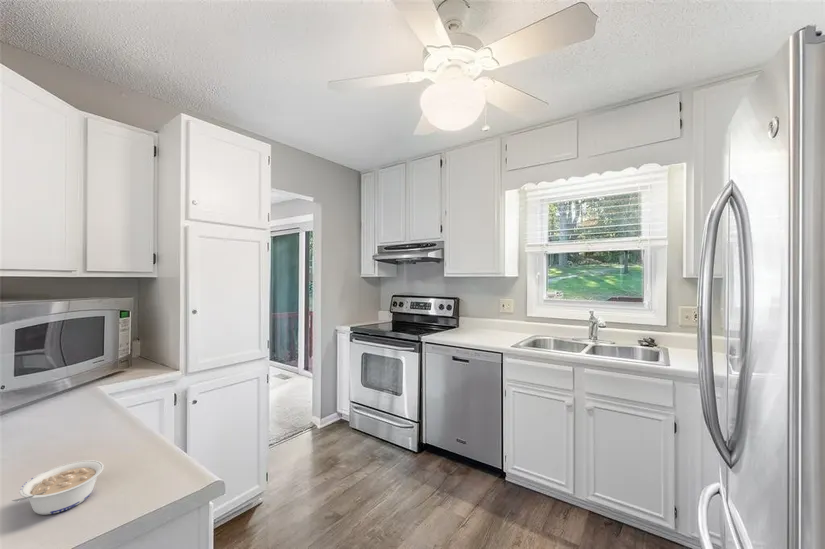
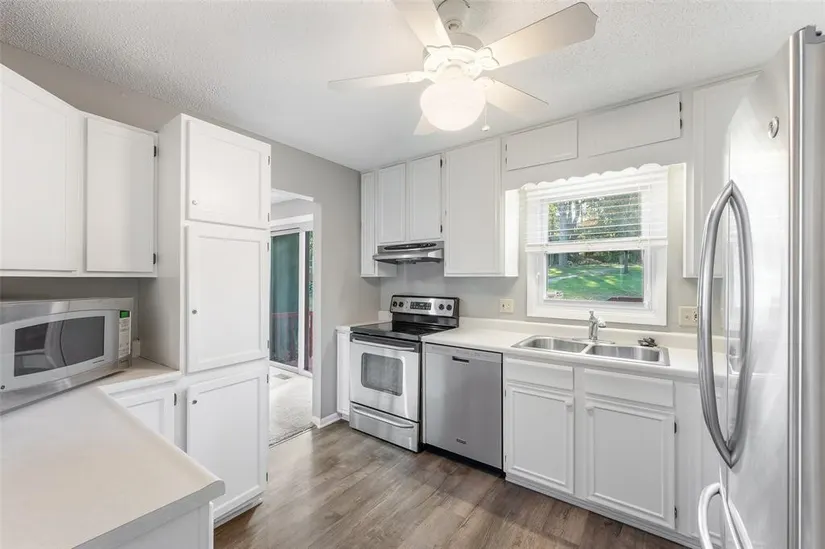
- legume (63, 487)
